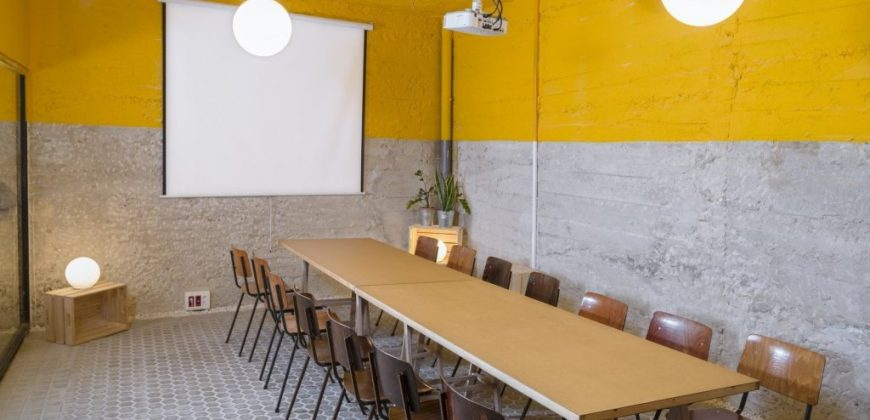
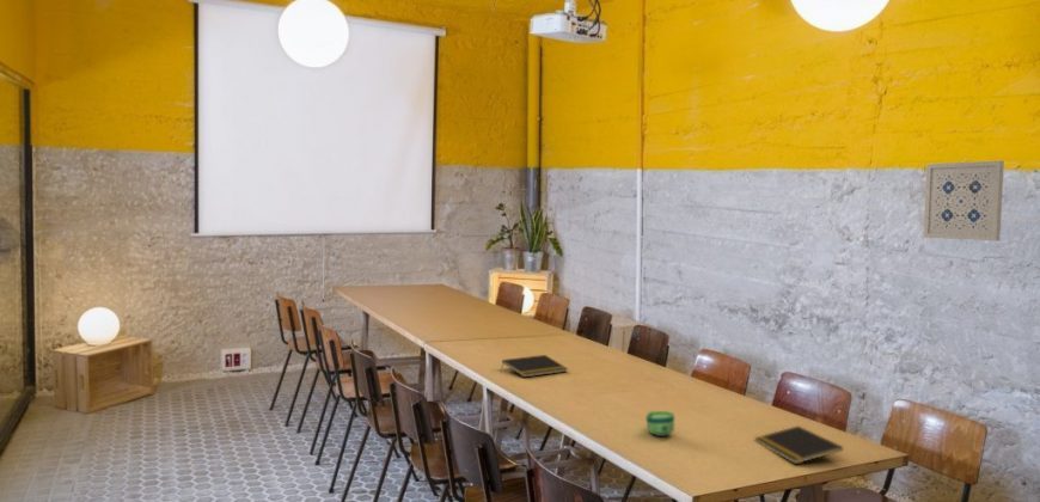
+ cup (656, 422)
+ notepad (534, 365)
+ notepad (796, 443)
+ wall art (961, 201)
